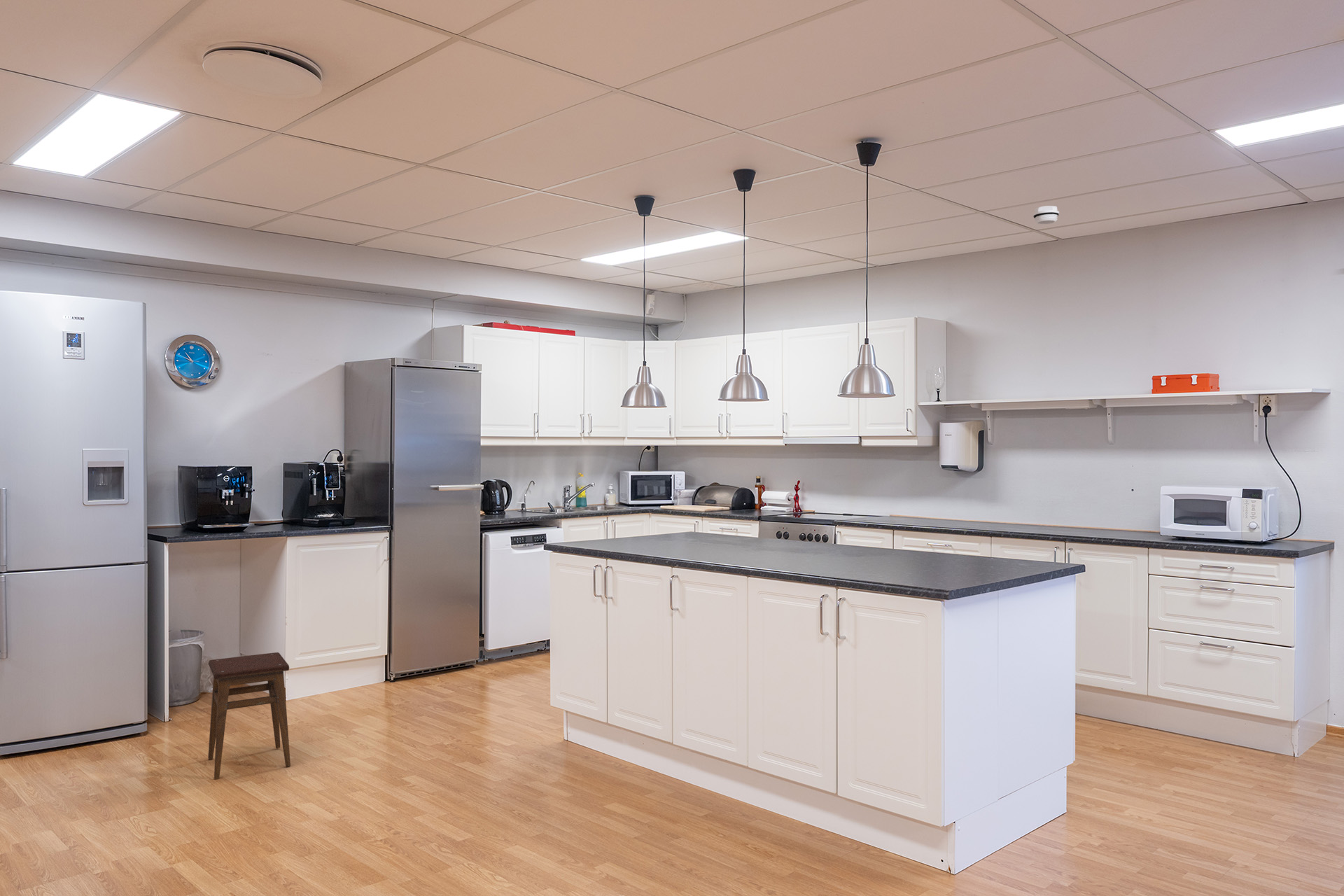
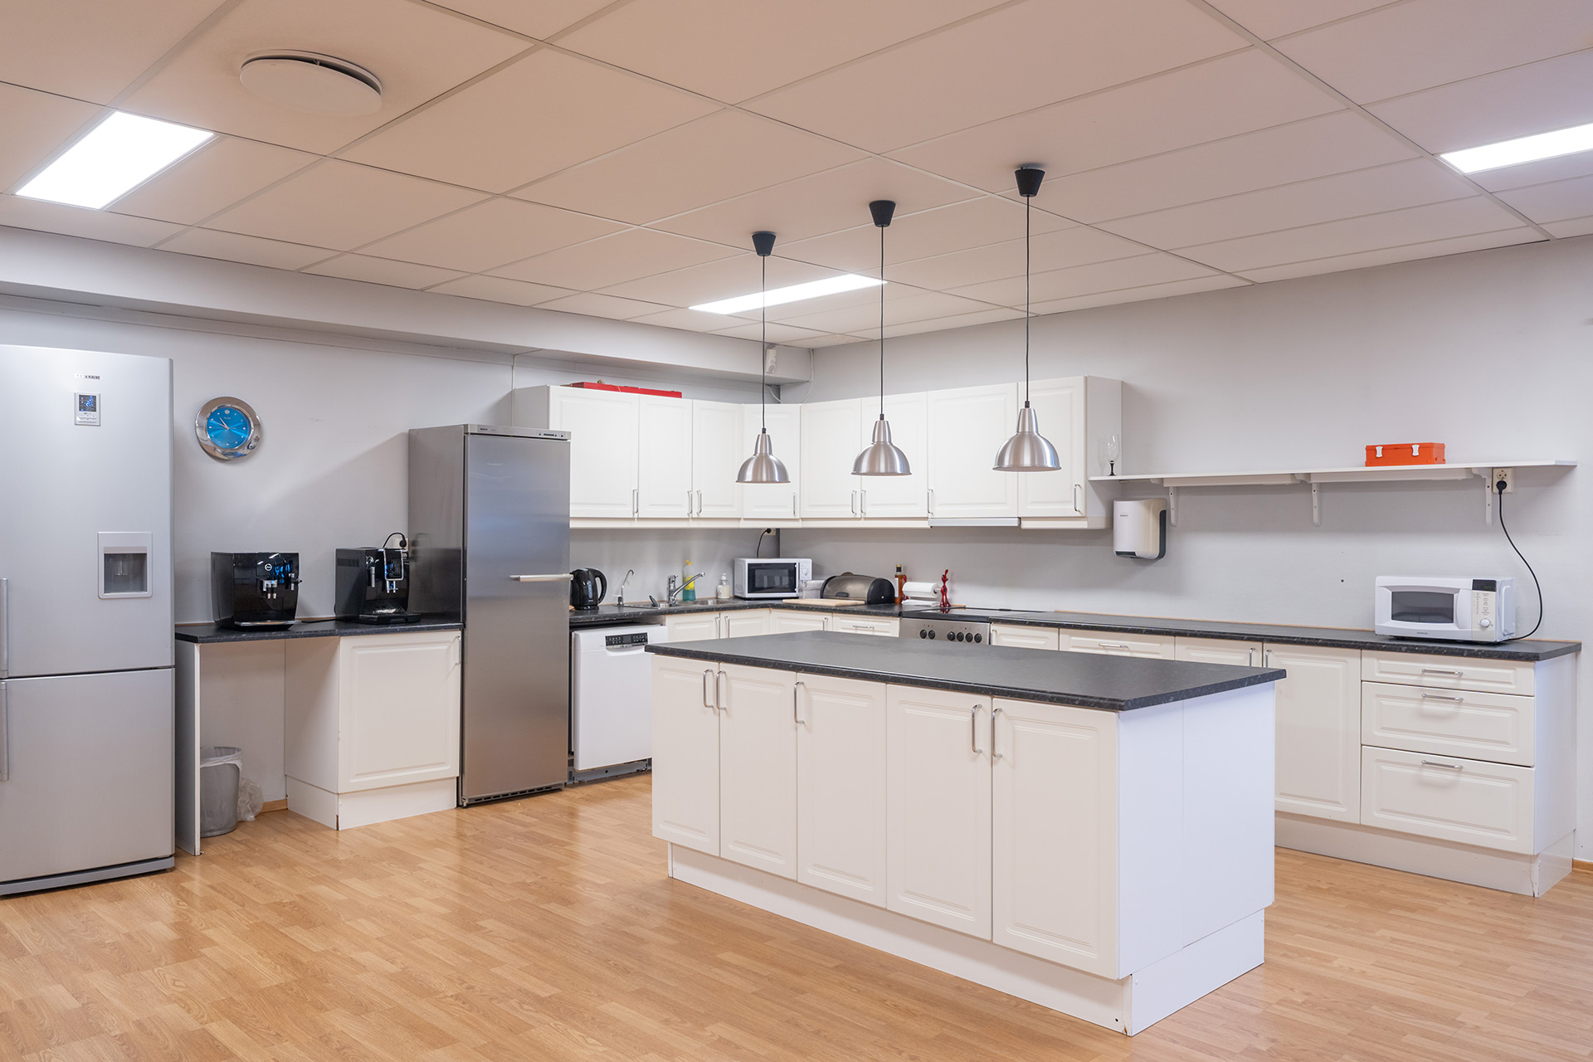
- smoke detector (1046, 215)
- stool (248, 706)
